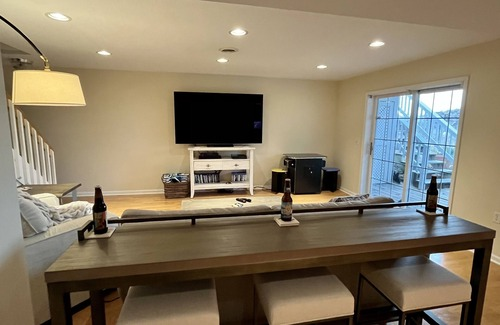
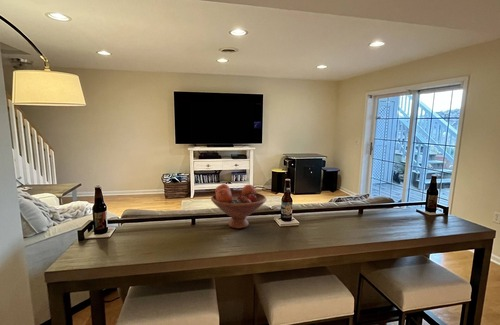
+ fruit bowl (238, 205)
